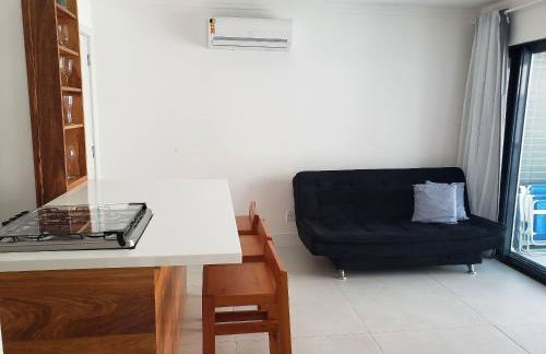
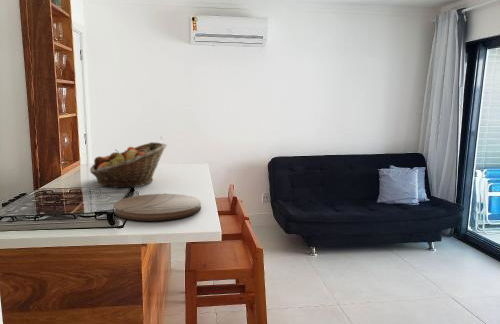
+ fruit basket (128, 163)
+ cutting board (158, 205)
